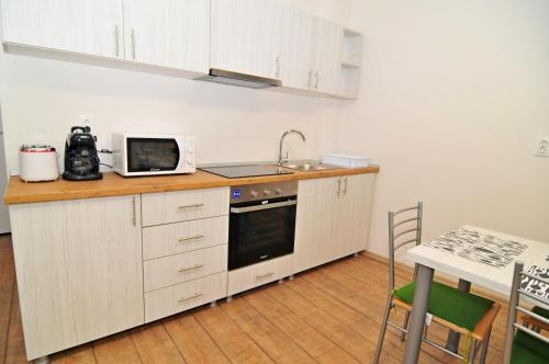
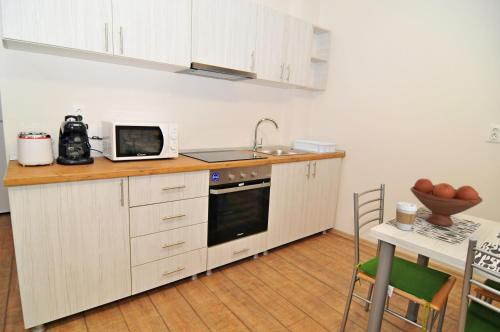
+ fruit bowl (443, 202)
+ coffee cup (405, 215)
